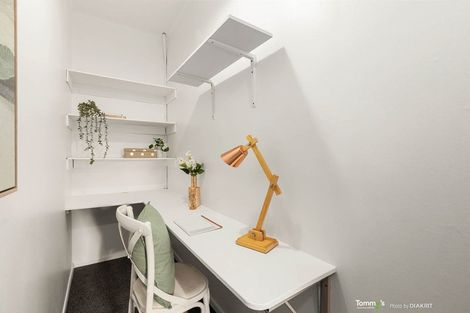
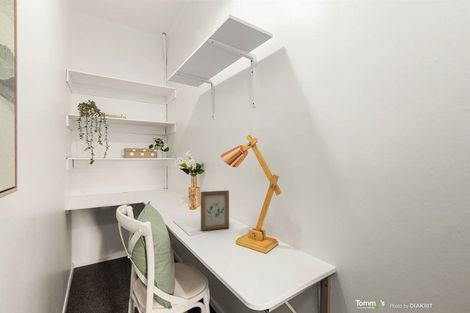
+ picture frame (215, 210)
